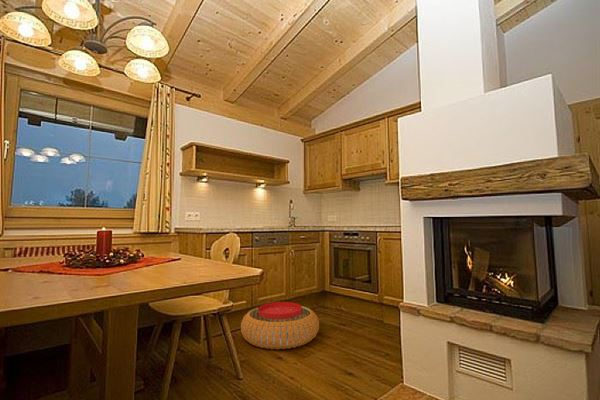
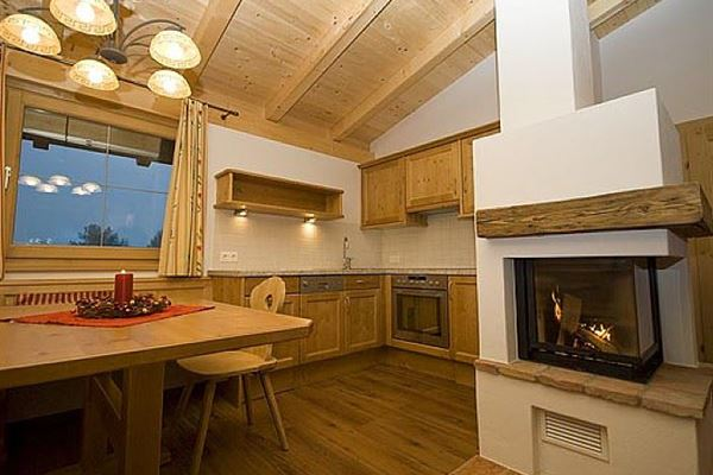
- pouf (280, 321)
